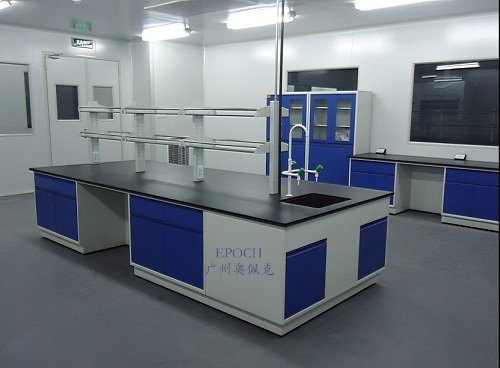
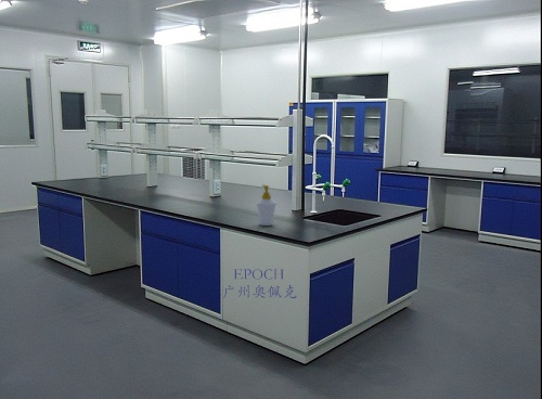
+ soap bottle (266, 205)
